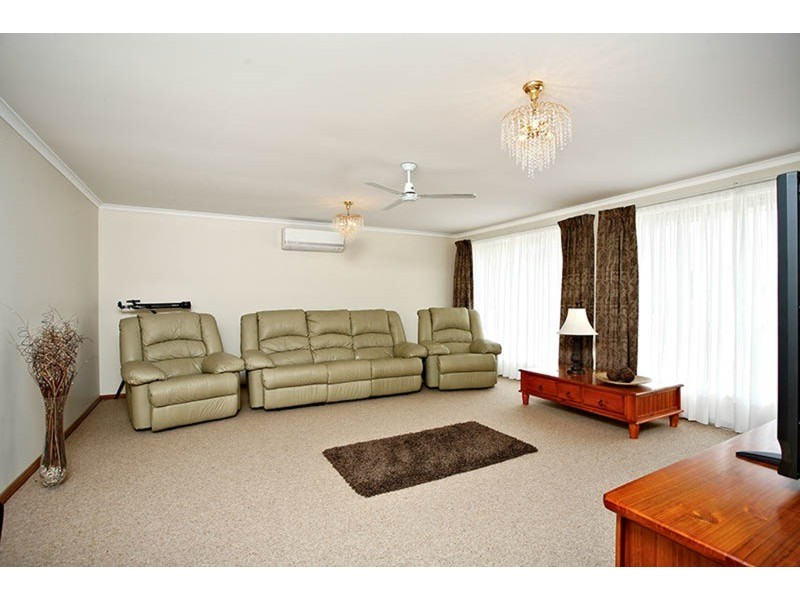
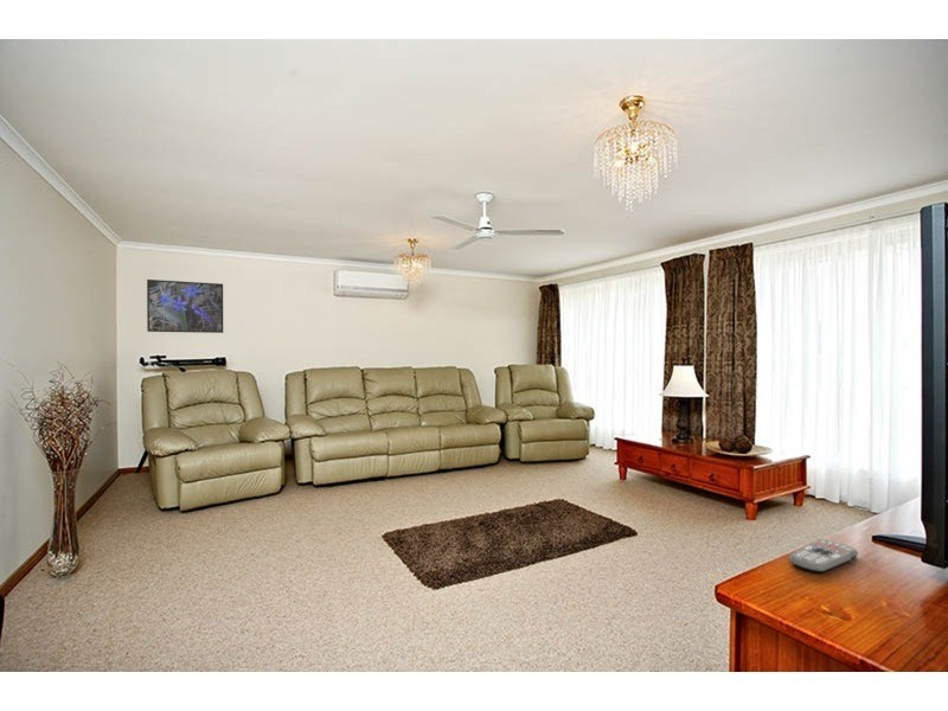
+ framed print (186, 307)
+ remote control (821, 556)
